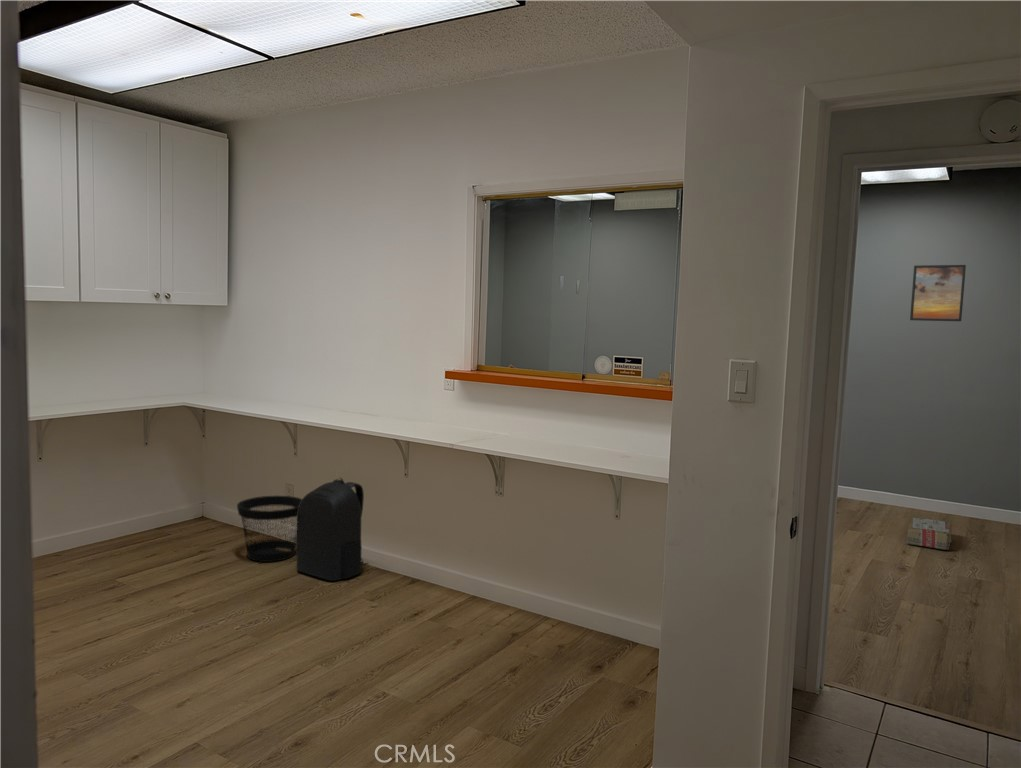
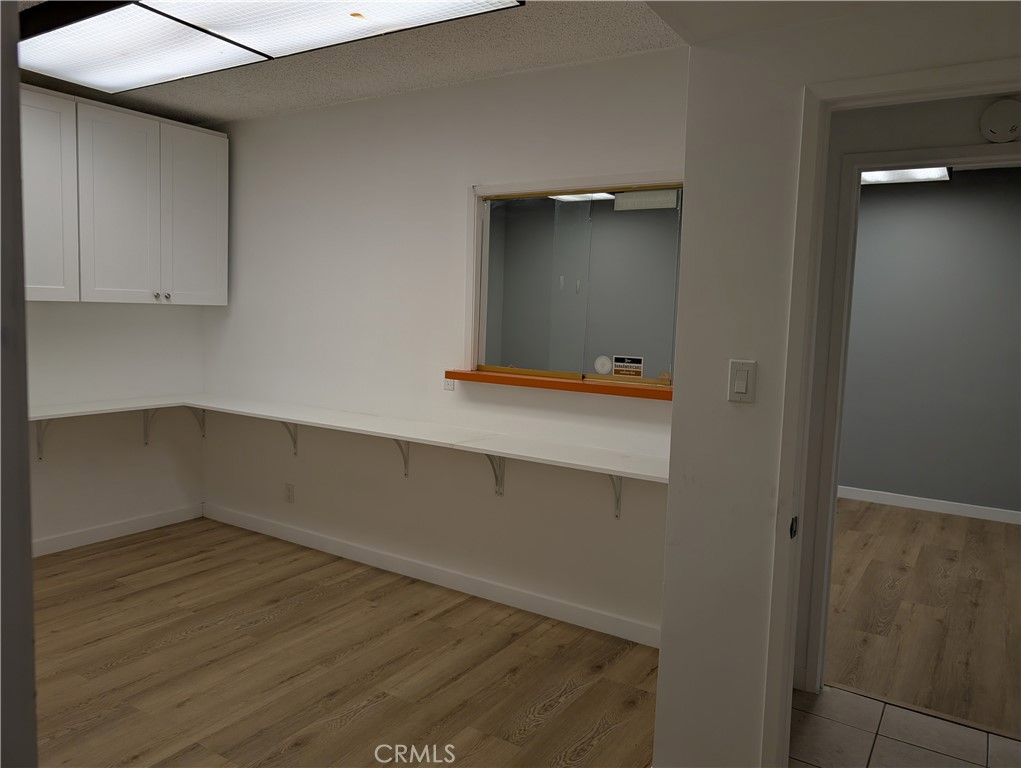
- carton (930, 532)
- backpack (336, 523)
- wastebasket (271, 529)
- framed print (937, 293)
